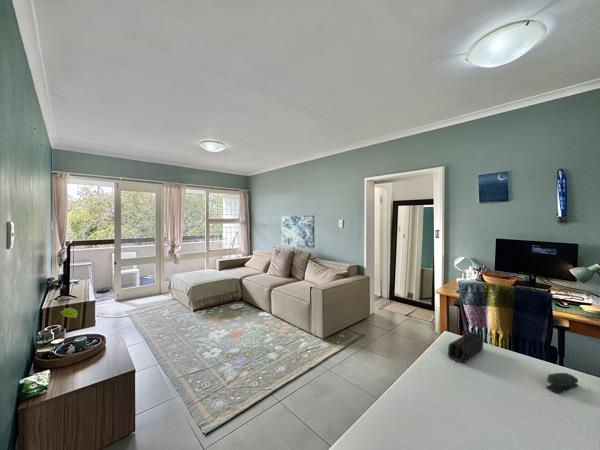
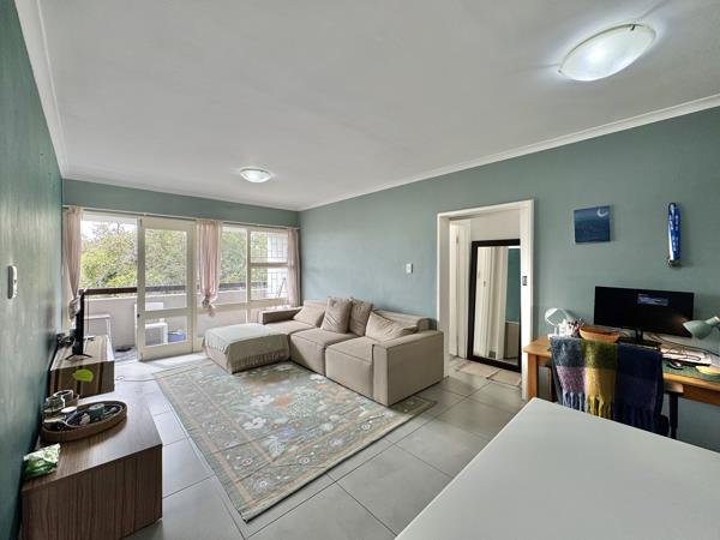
- wall art (297, 231)
- pencil case (466, 341)
- stapler (562, 380)
